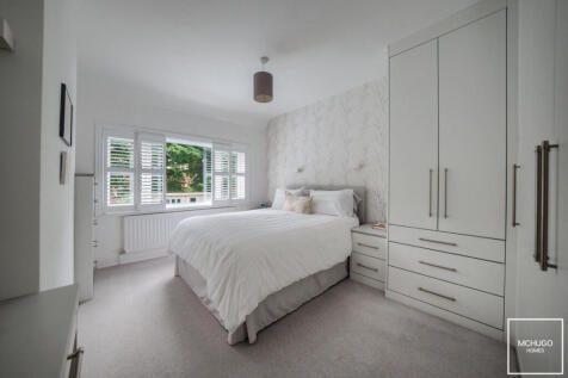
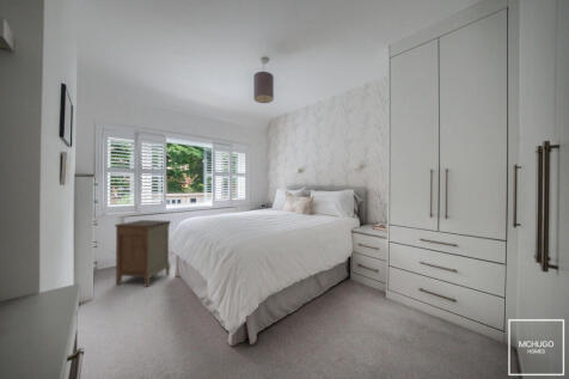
+ nightstand (146, 250)
